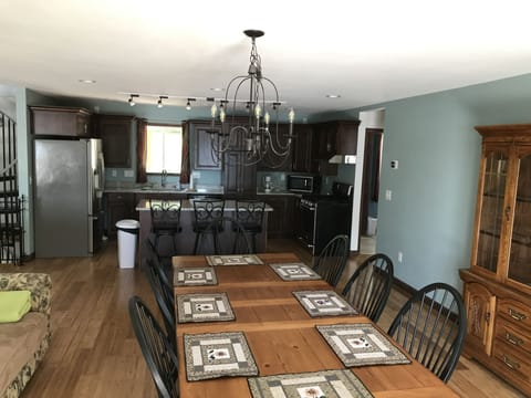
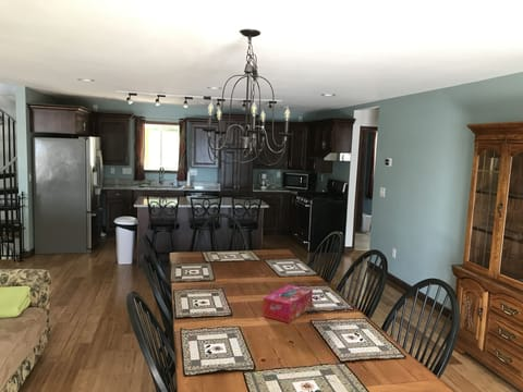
+ tissue box (288, 302)
